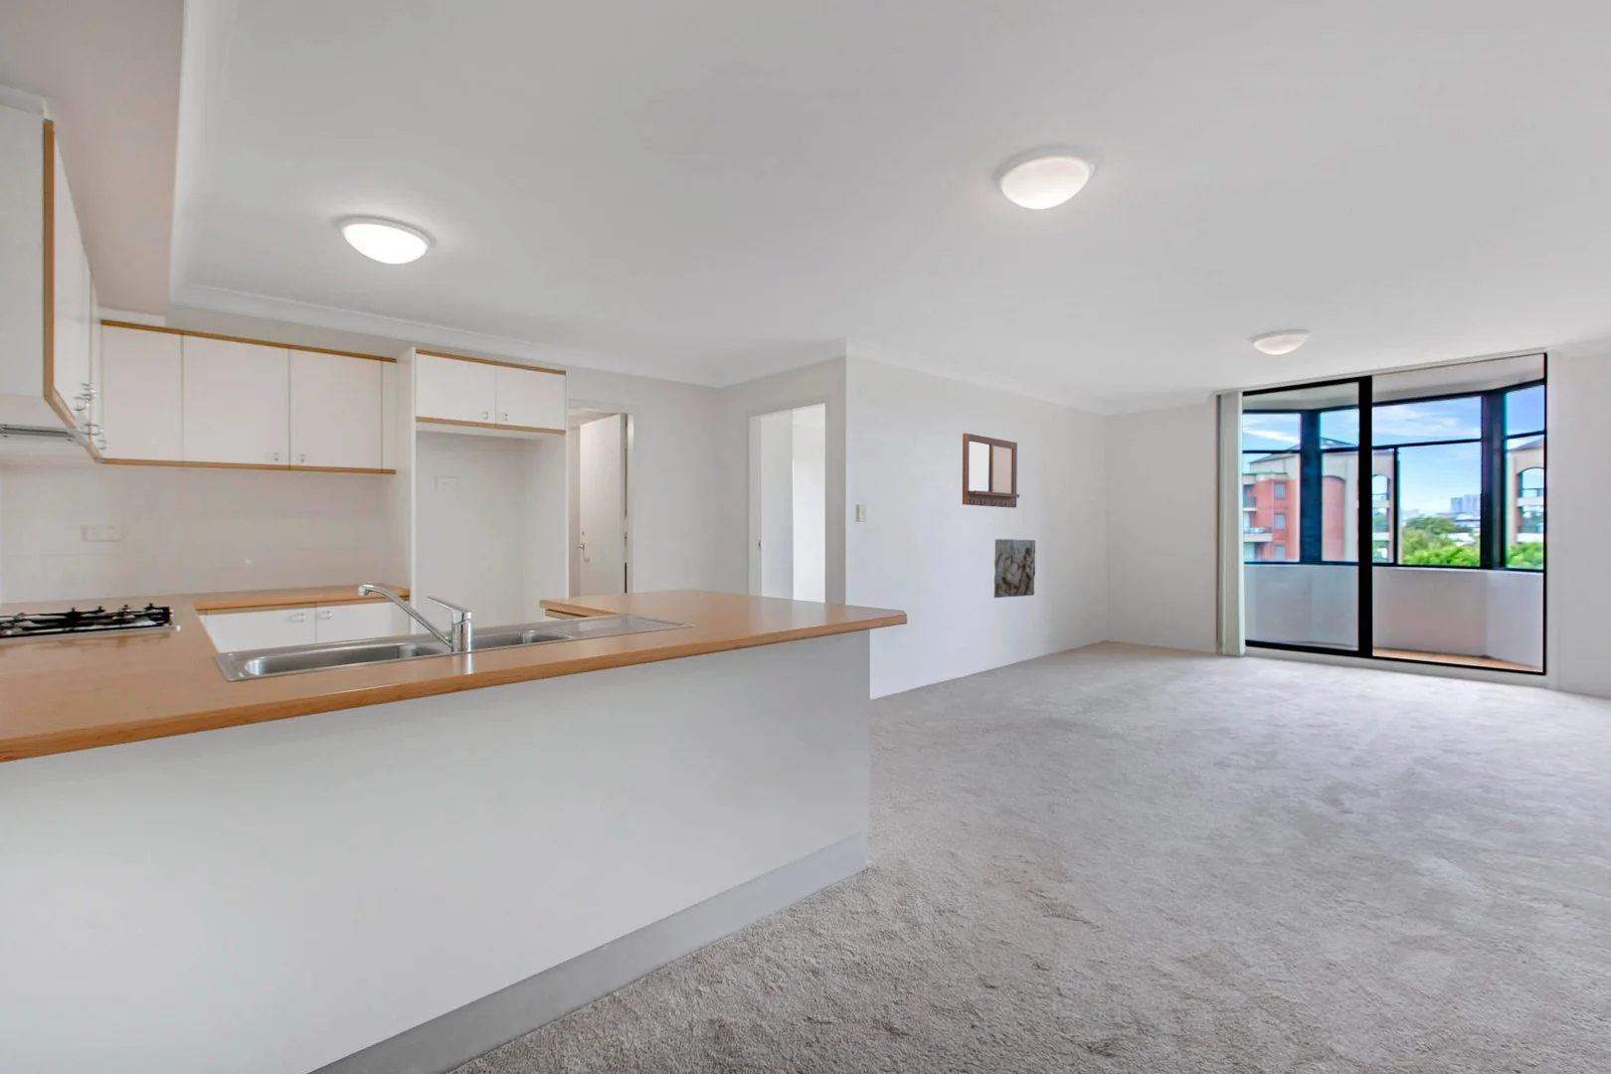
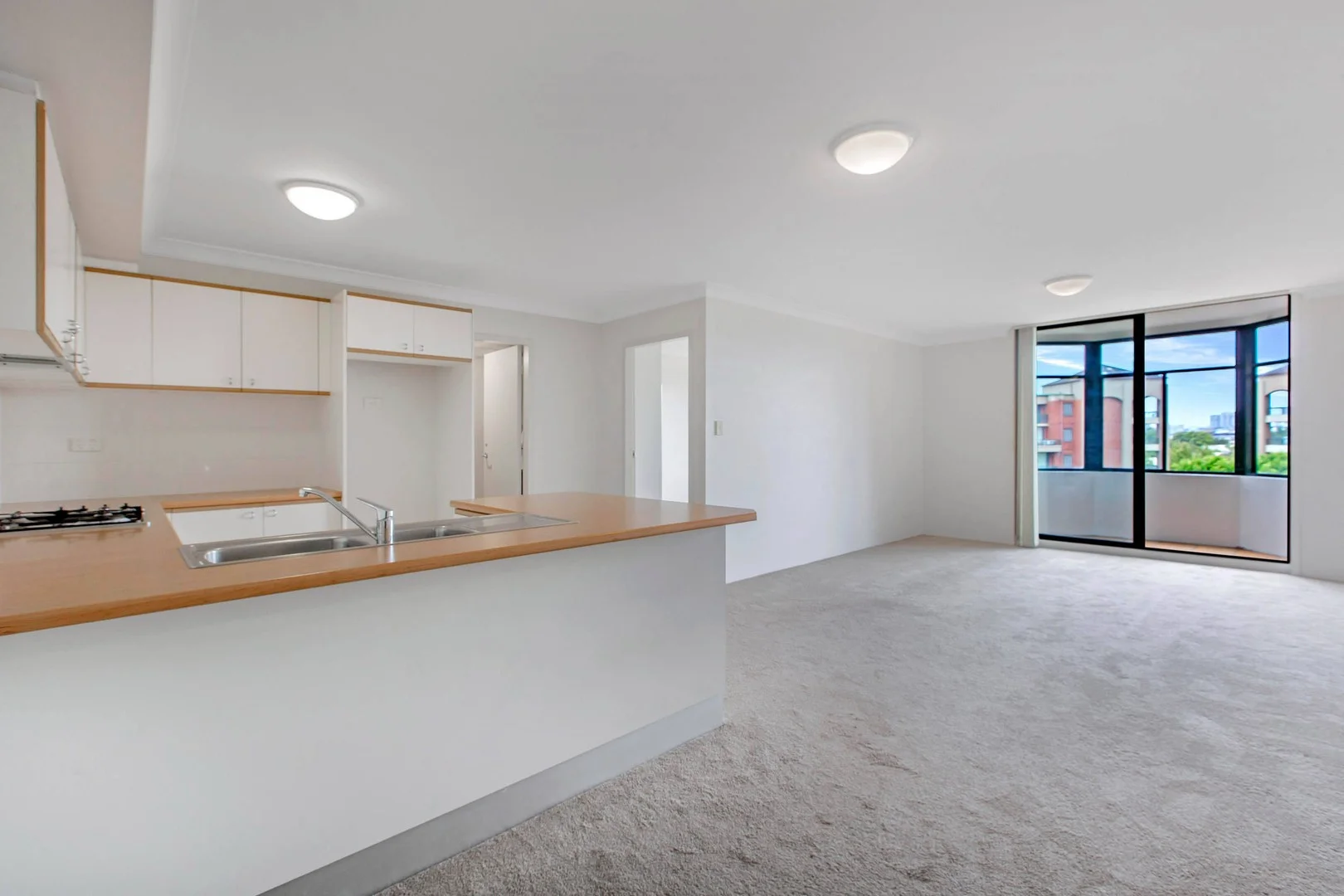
- writing board (994, 471)
- relief sculpture (1015, 568)
